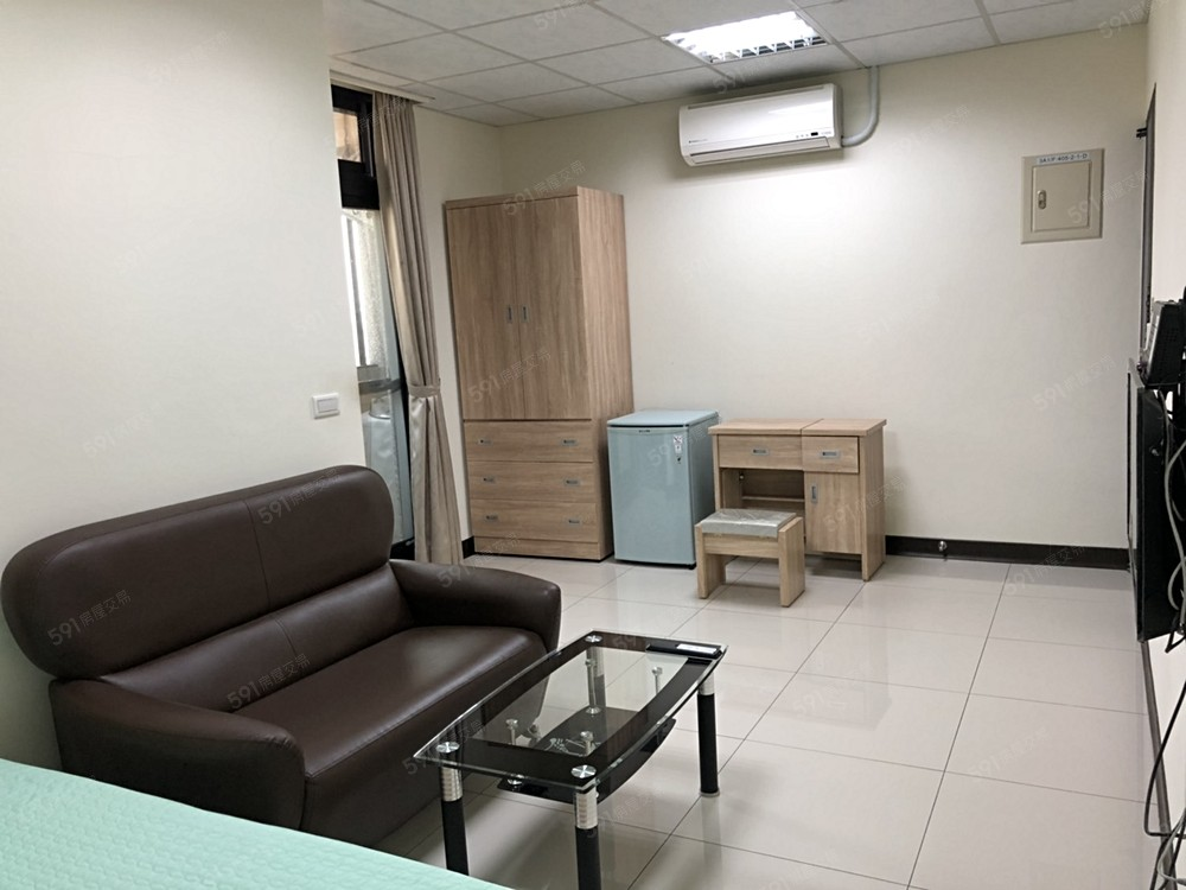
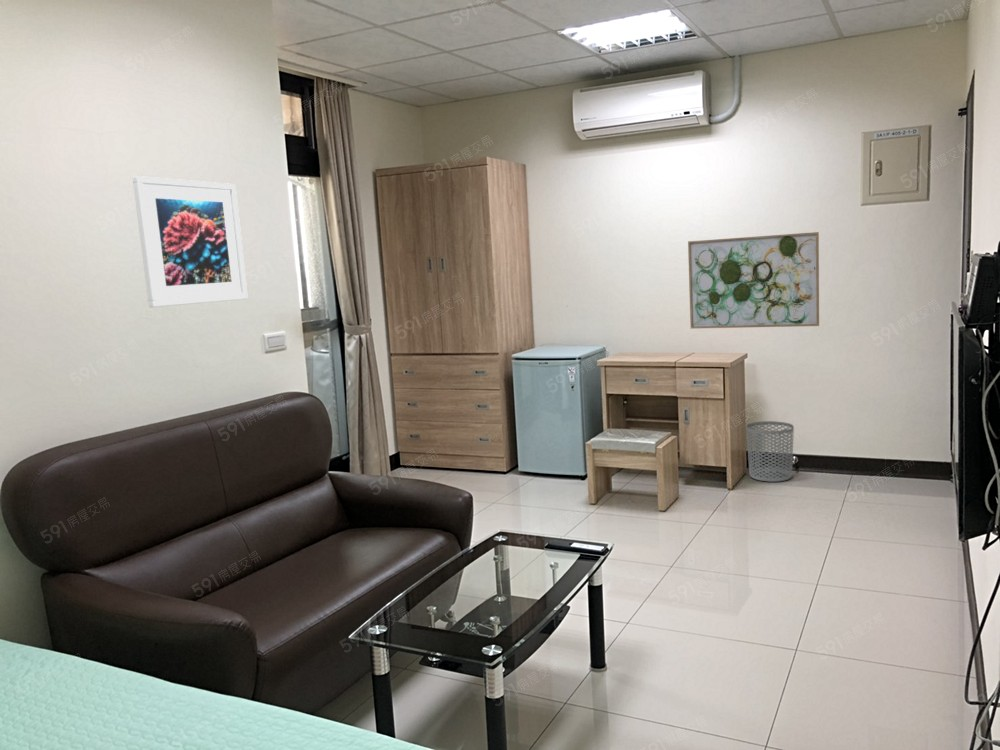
+ waste bin (770, 450)
+ wall art (751, 282)
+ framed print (194, 242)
